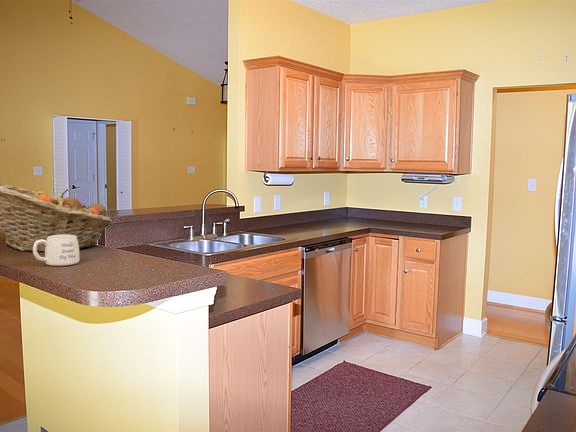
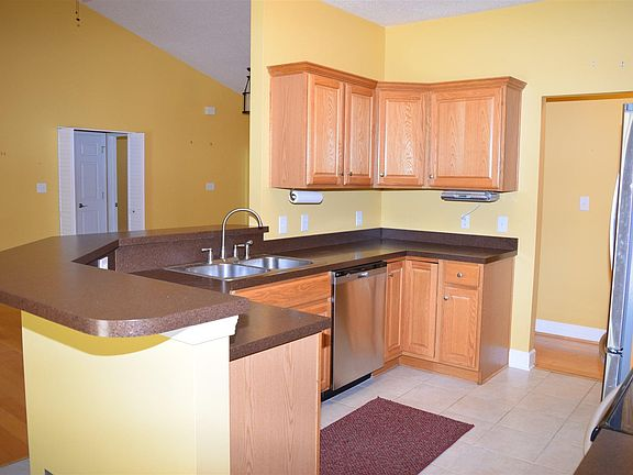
- mug (56, 250)
- fruit basket (46, 212)
